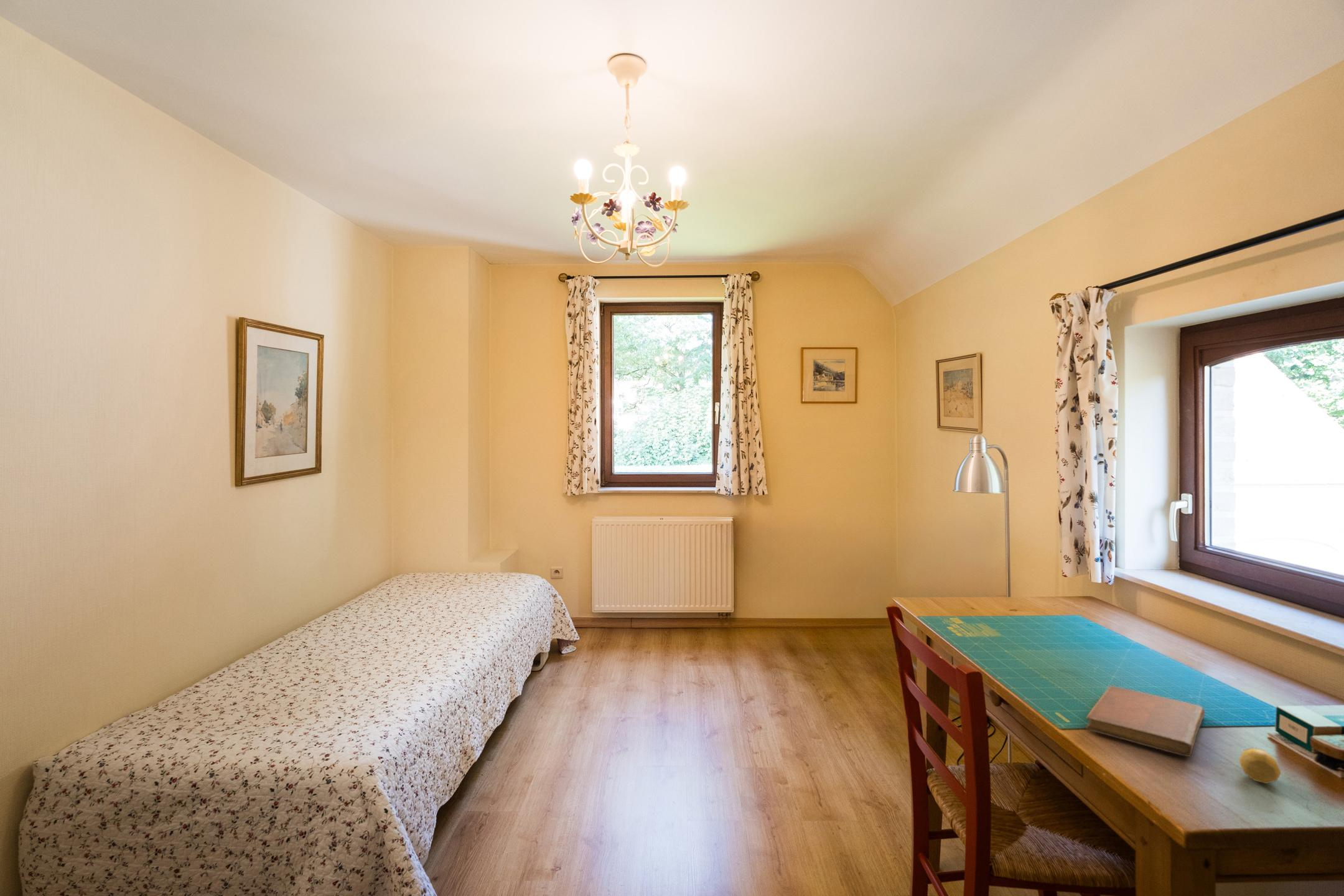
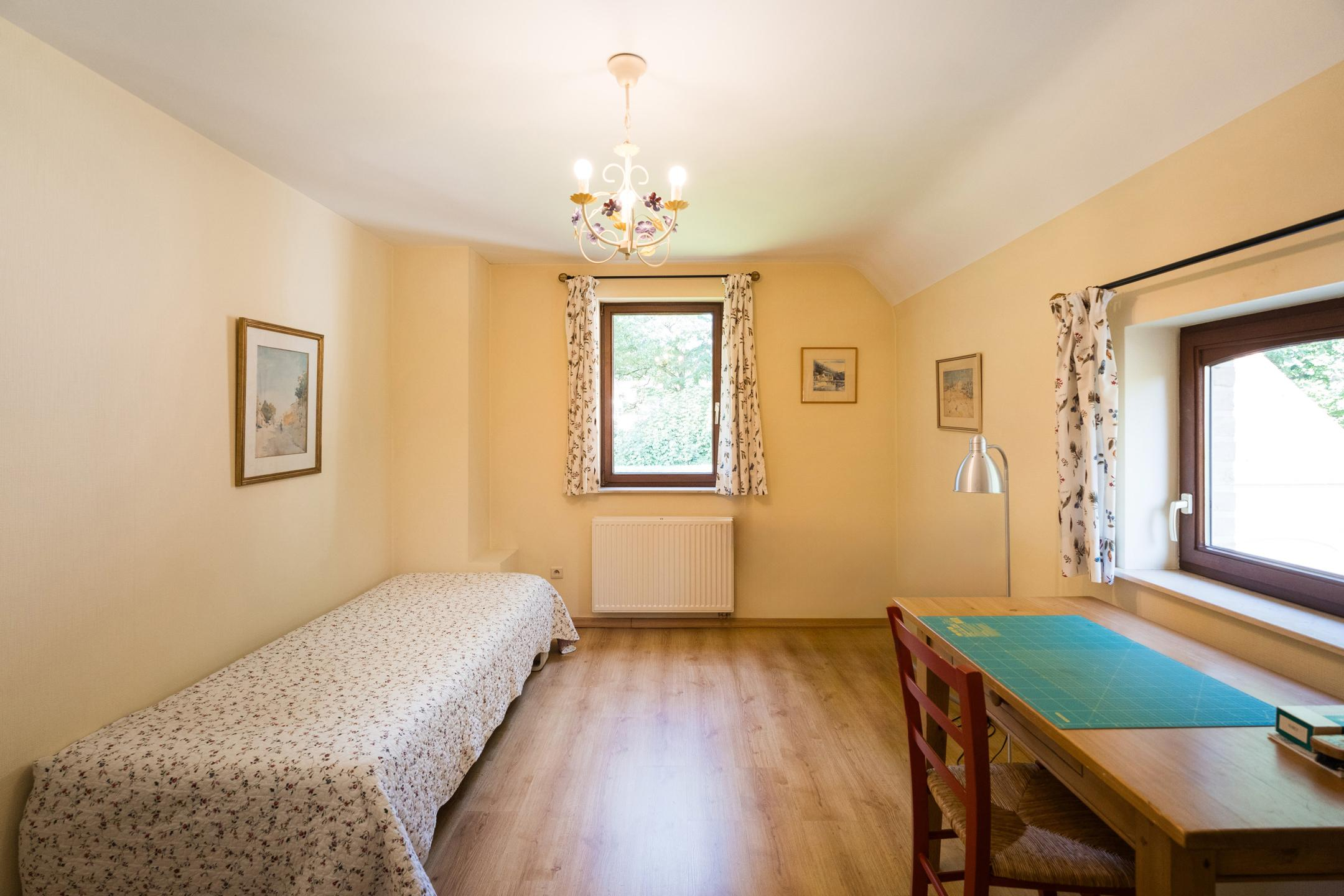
- decorative egg (1259, 763)
- notebook (1146, 717)
